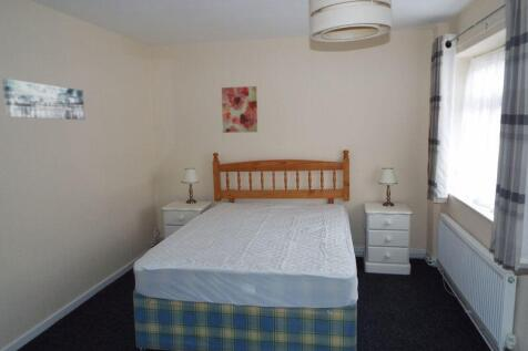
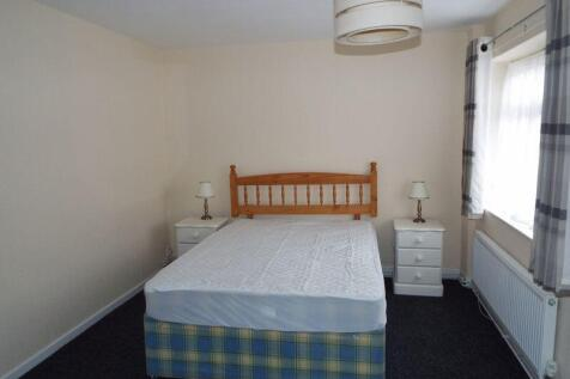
- wall art (49, 102)
- wall art (240, 110)
